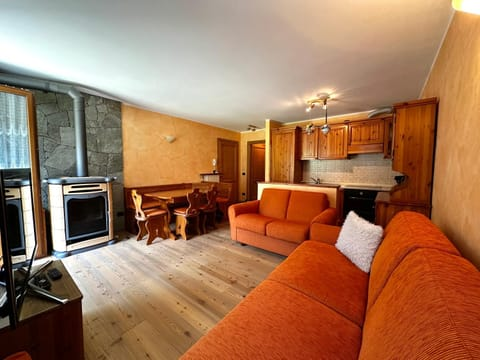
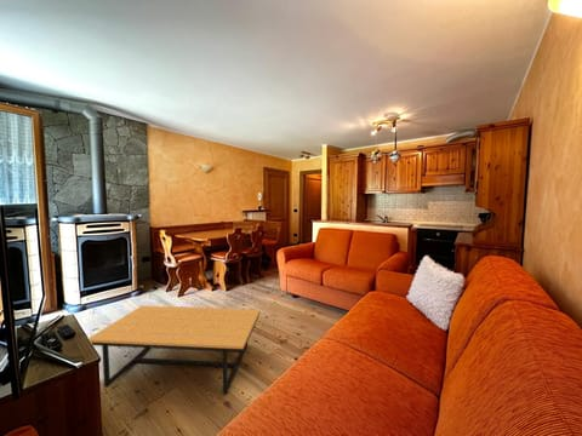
+ coffee table (184, 343)
